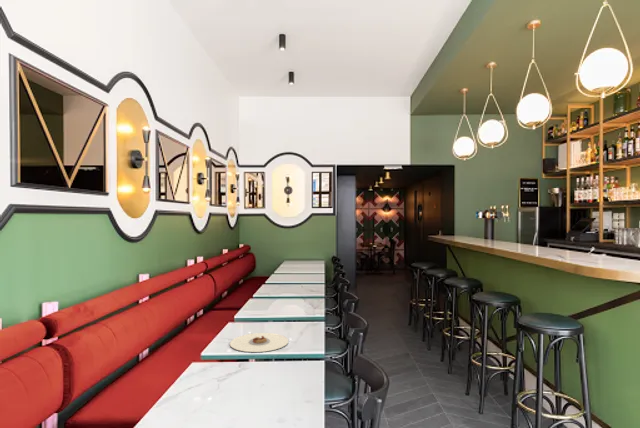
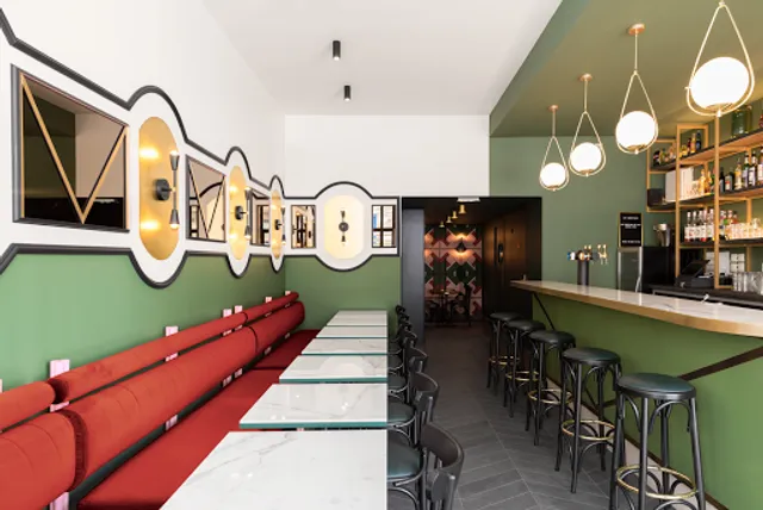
- plate (259, 339)
